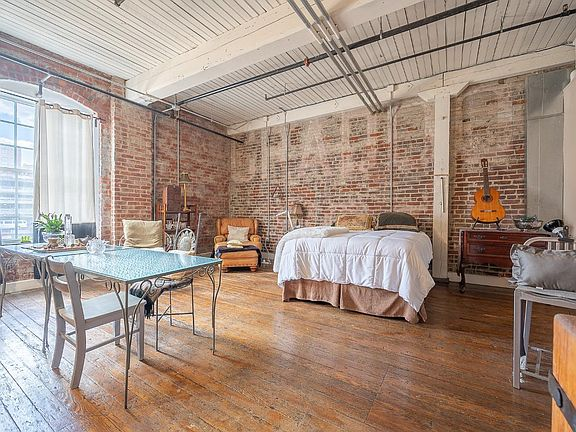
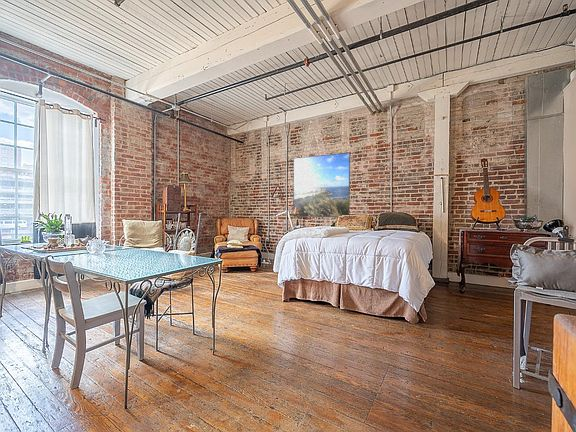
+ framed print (320, 186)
